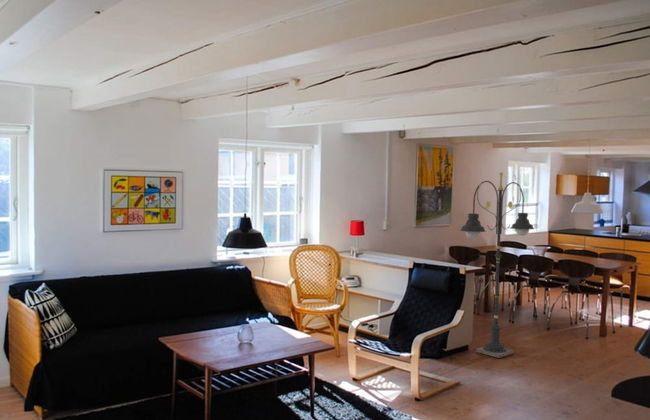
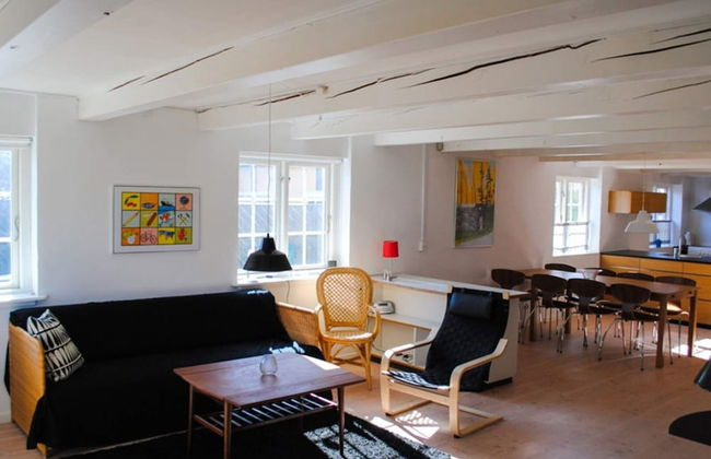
- floor lamp (497, 263)
